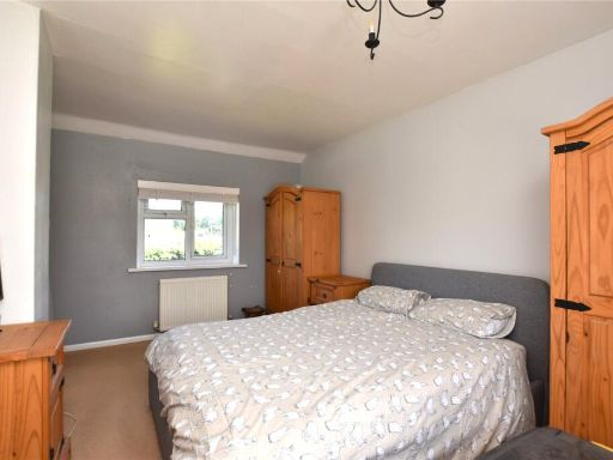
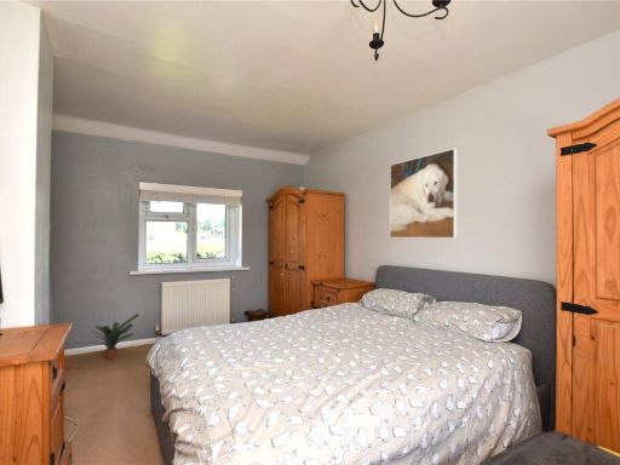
+ potted plant (114, 337)
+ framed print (419, 197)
